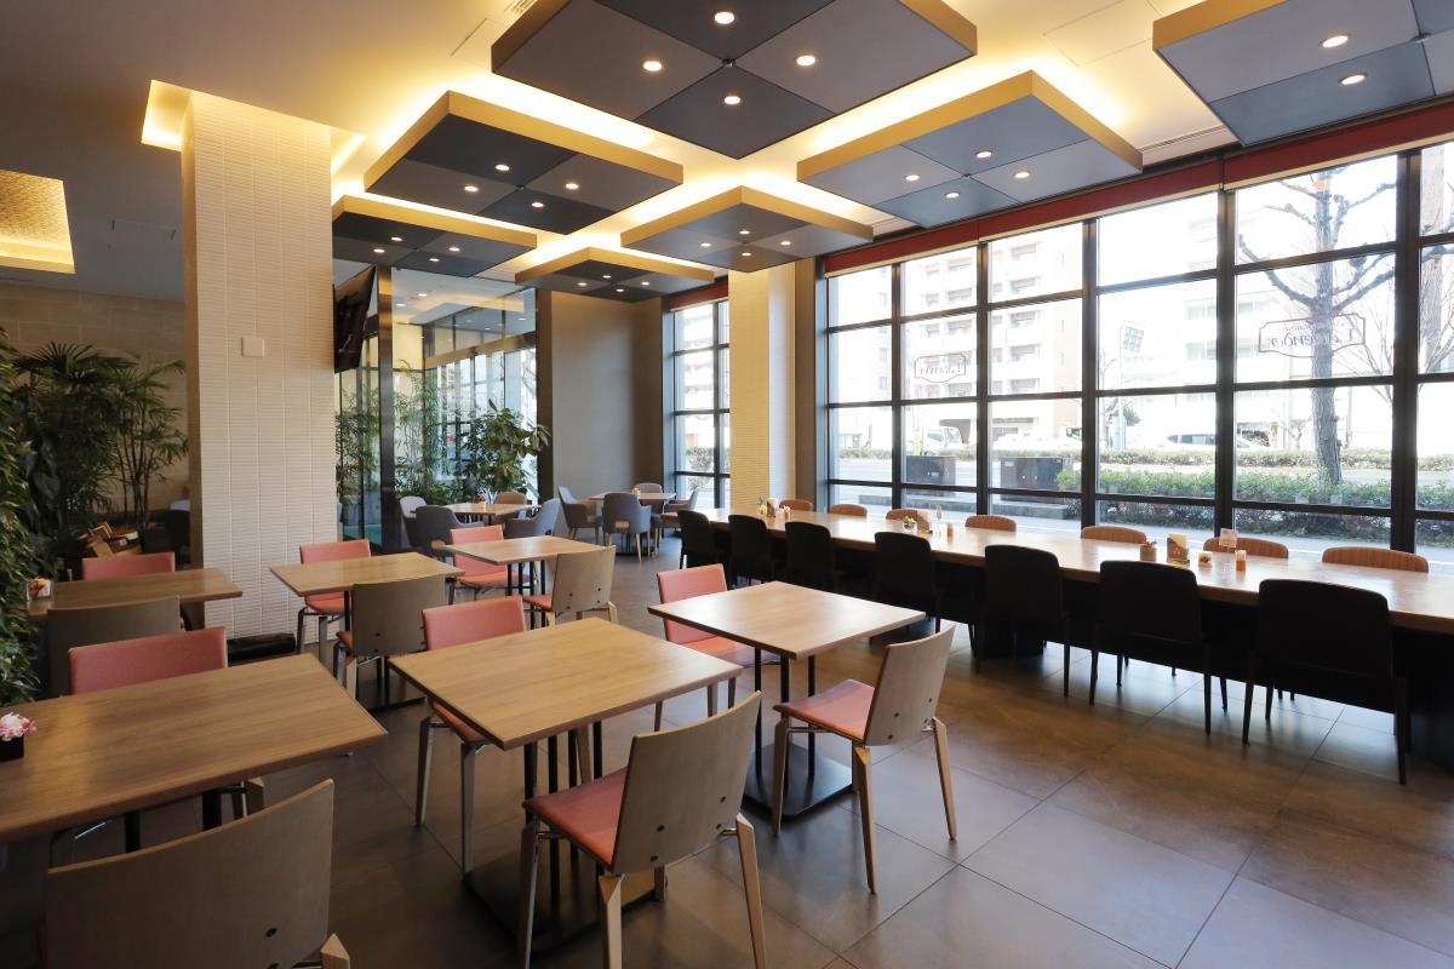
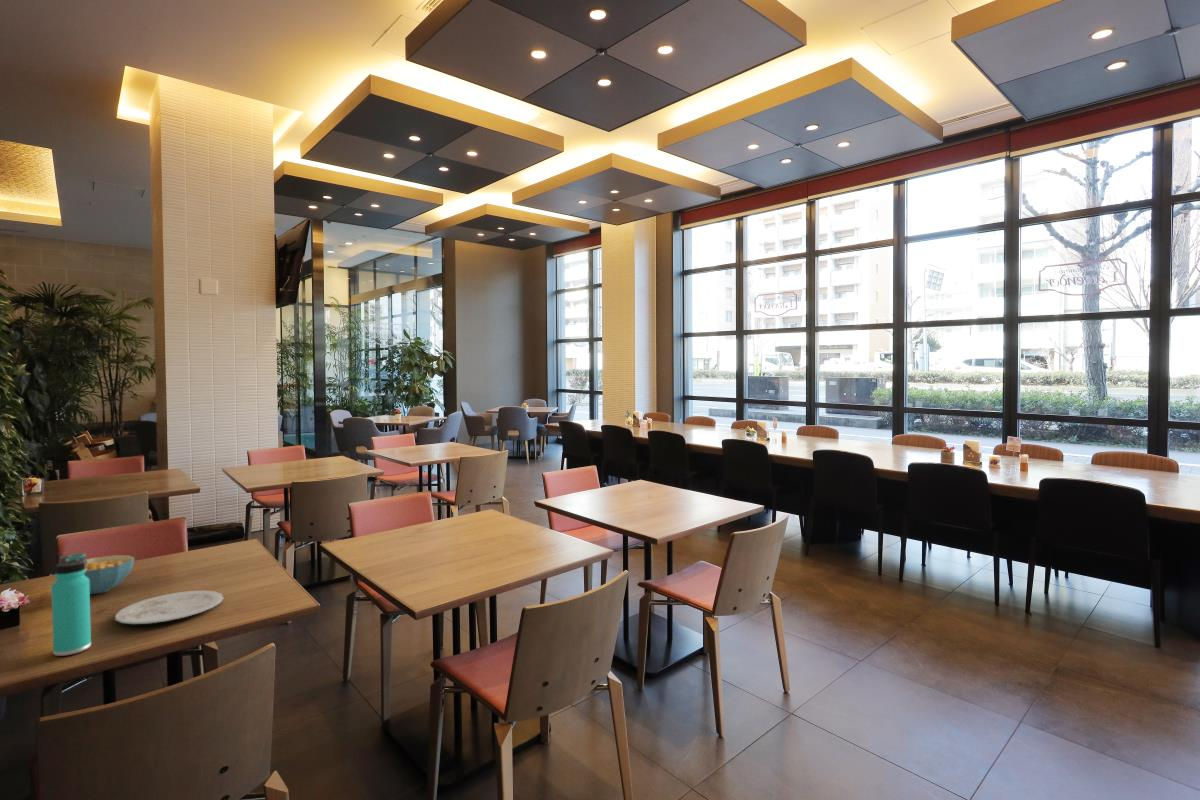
+ thermos bottle (71, 602)
+ plate (171, 607)
+ cereal bowl (98, 577)
